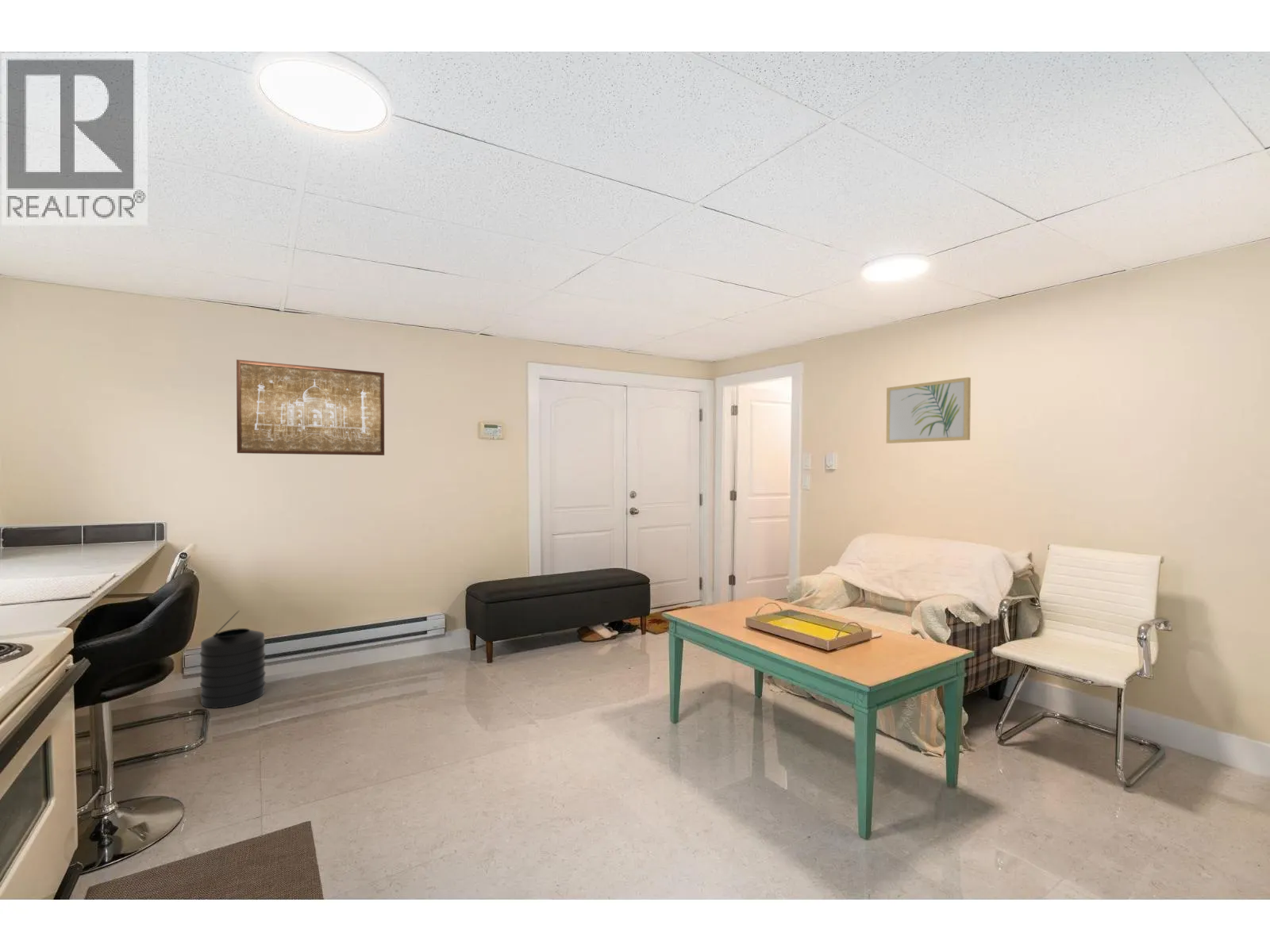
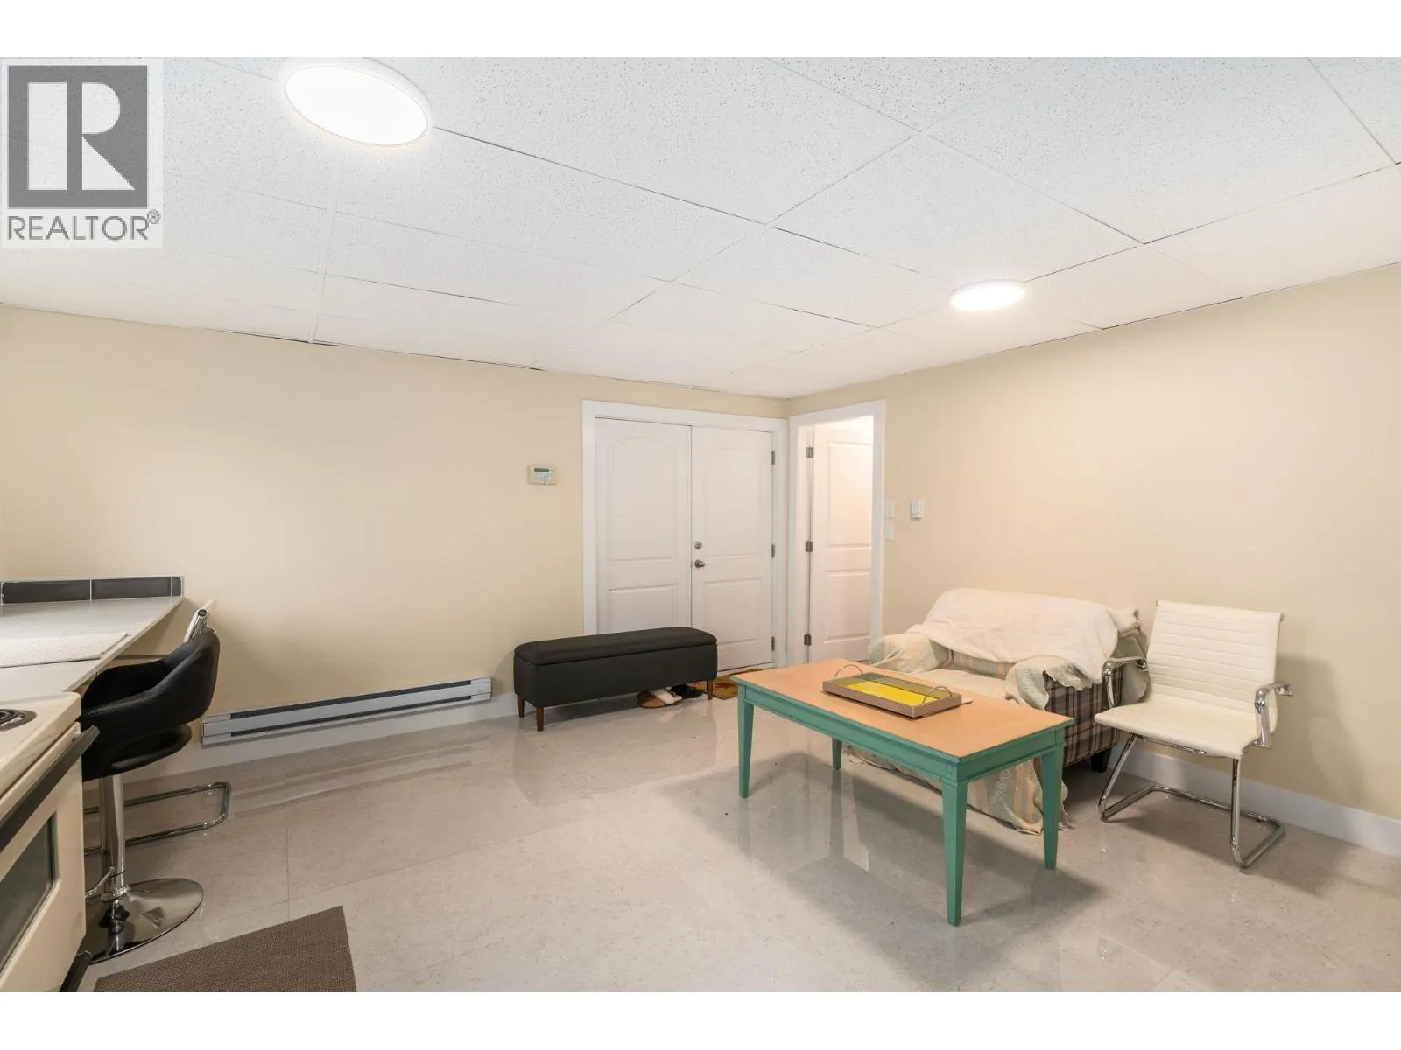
- wall art (315, 410)
- trash can (233, 654)
- wall art (926, 412)
